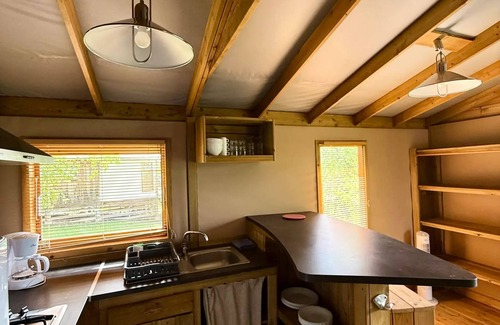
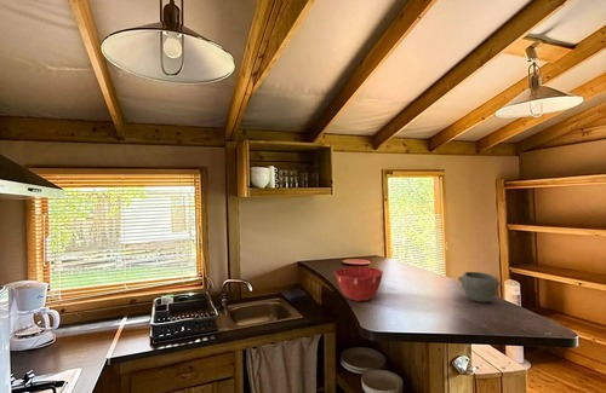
+ bowl (479, 287)
+ mixing bowl (359, 284)
